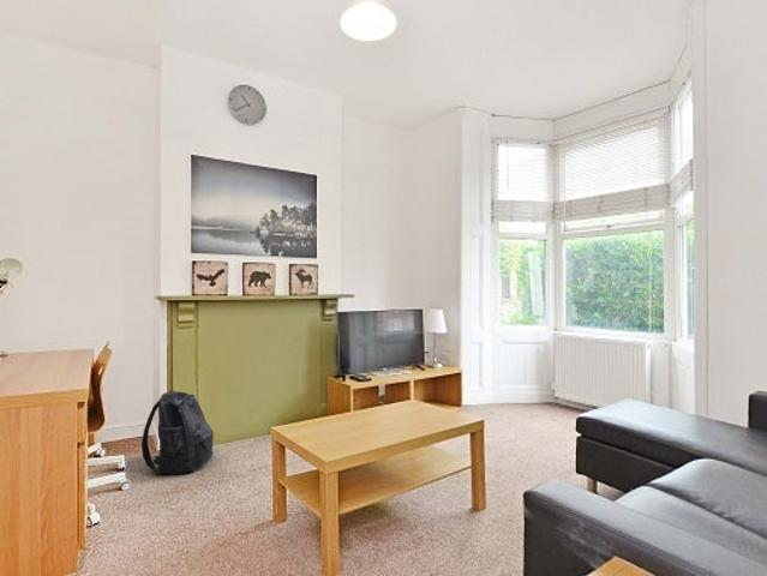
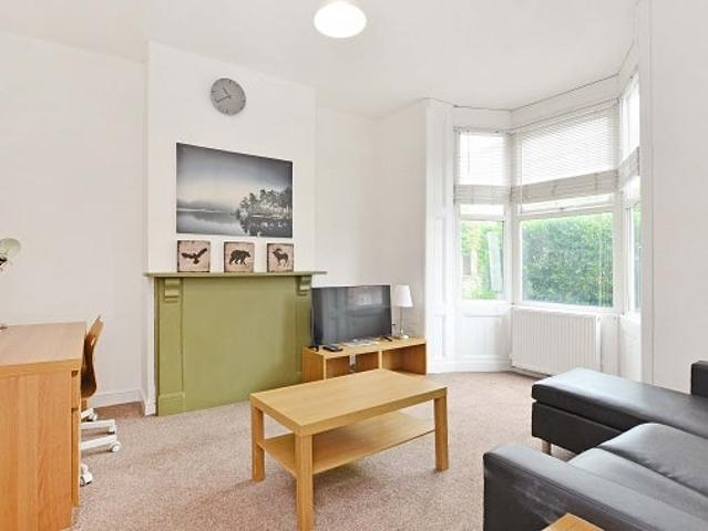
- backpack (180, 427)
